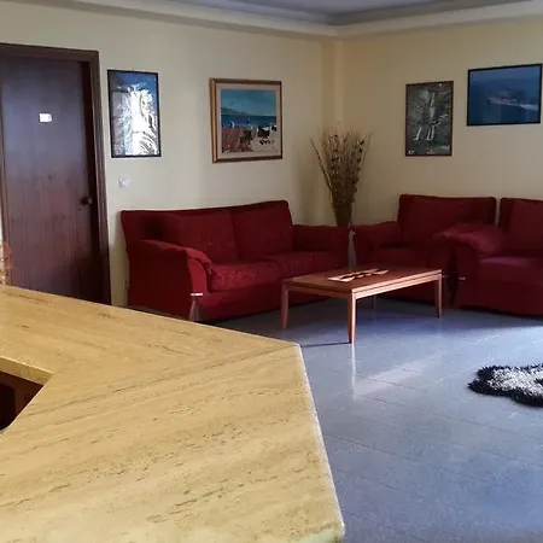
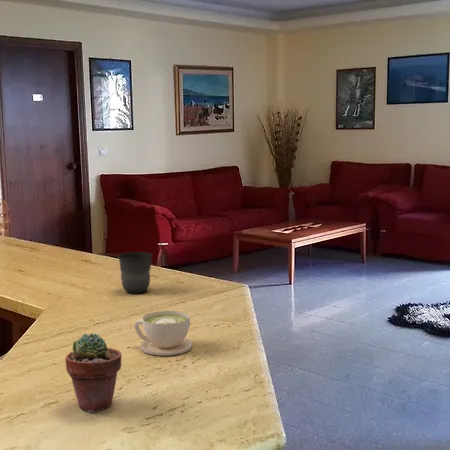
+ potted succulent (94, 368)
+ mug (135, 271)
+ coffee cup (163, 332)
